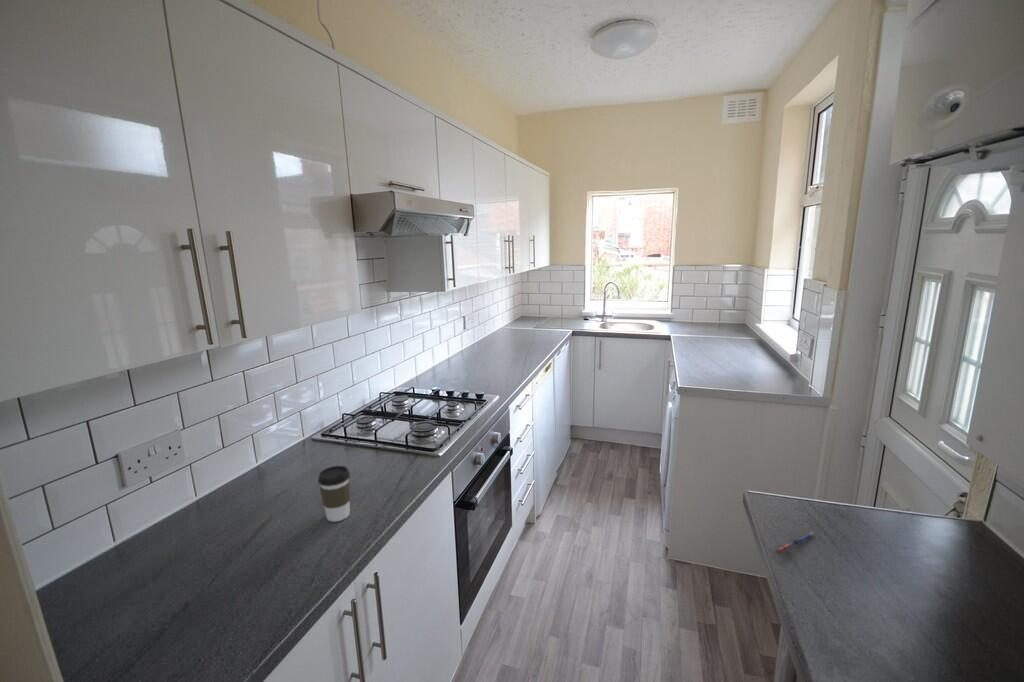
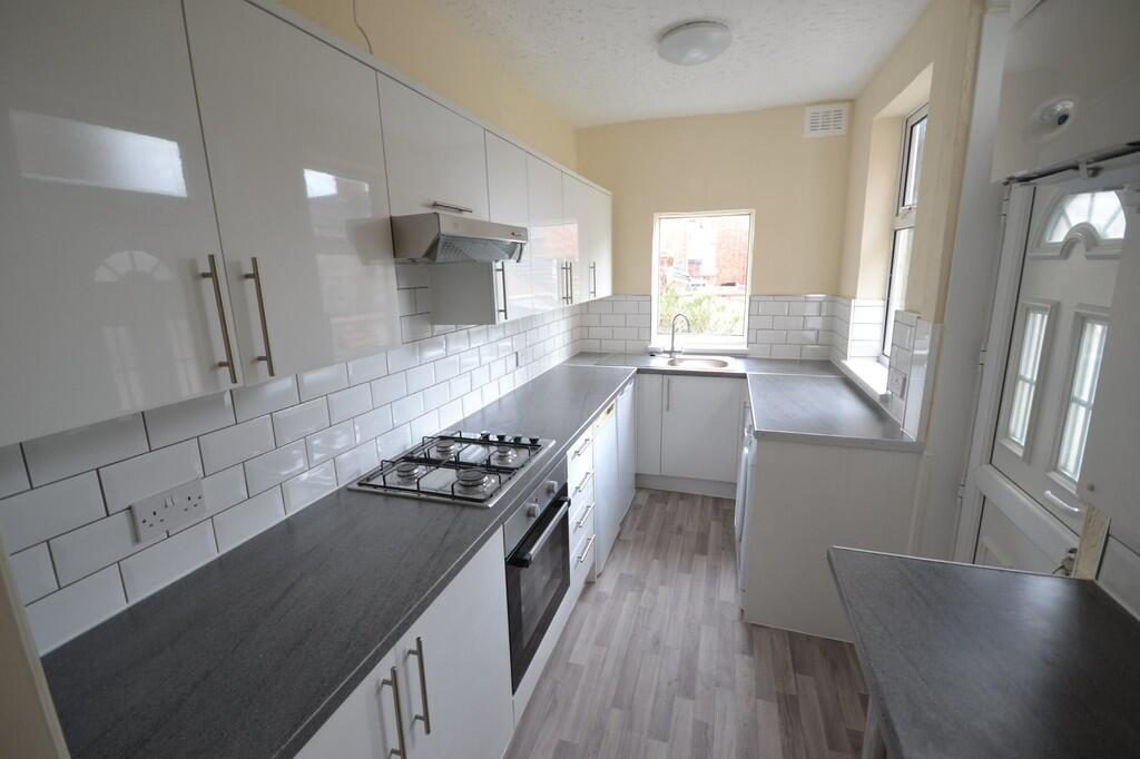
- pen (795, 541)
- coffee cup (336, 493)
